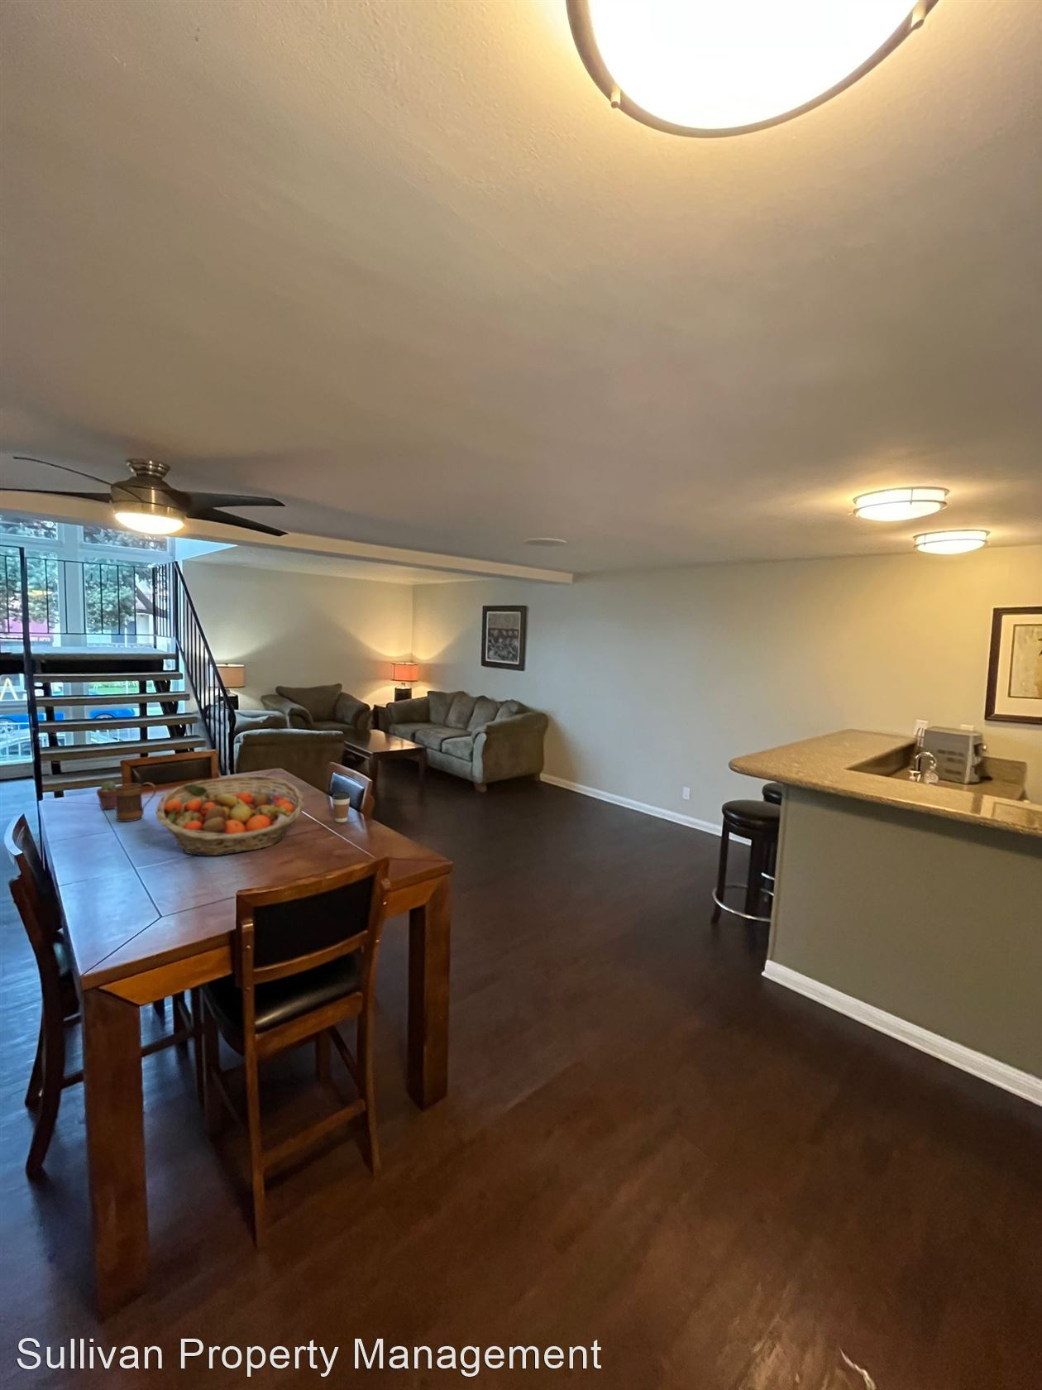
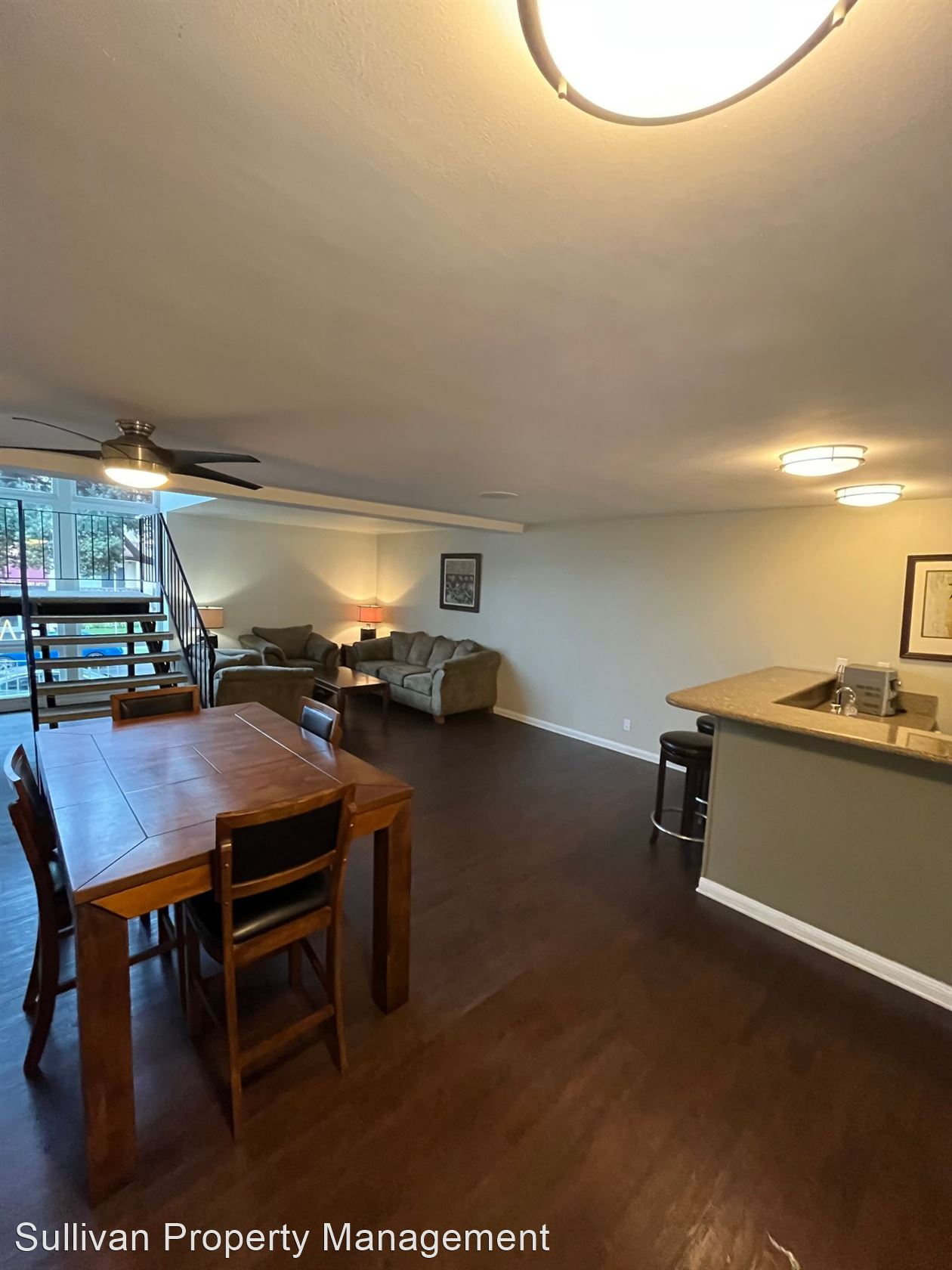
- fruit basket (234, 813)
- mug (136, 800)
- potted succulent (109, 795)
- coffee cup (340, 807)
